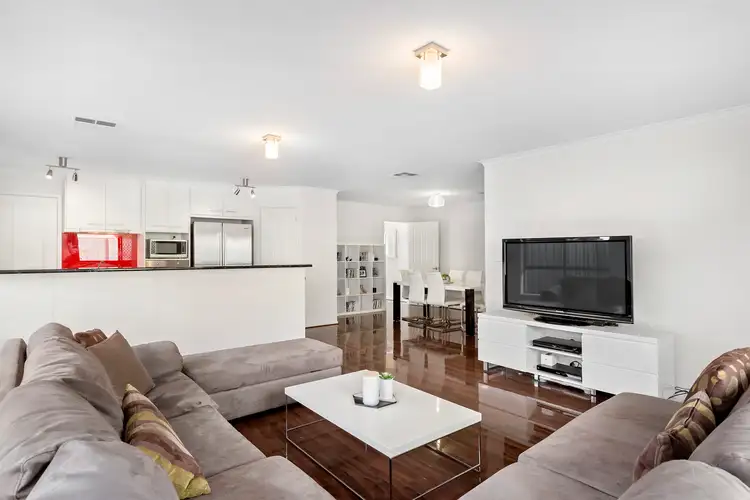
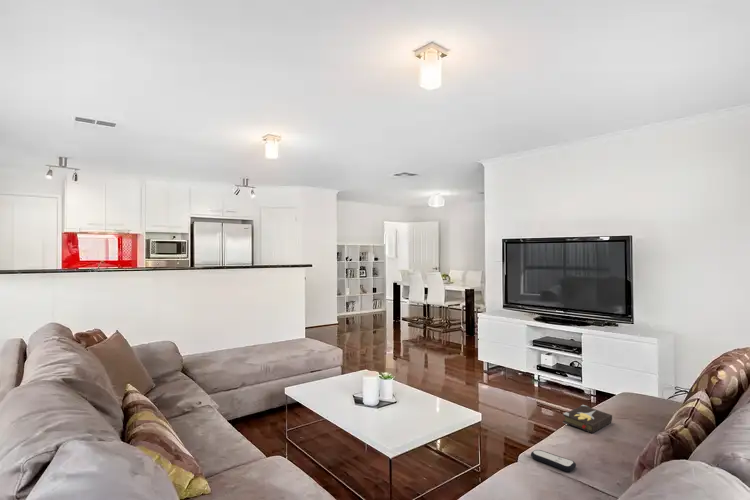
+ hardback book (587, 417)
+ remote control (552, 459)
